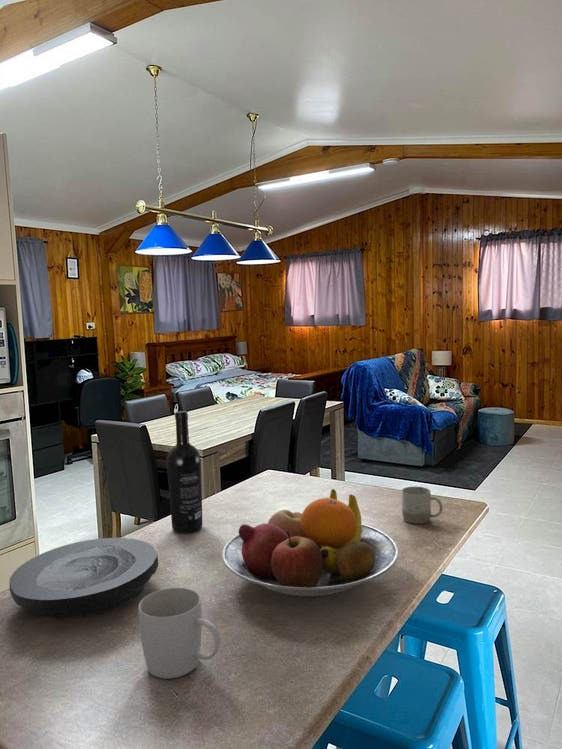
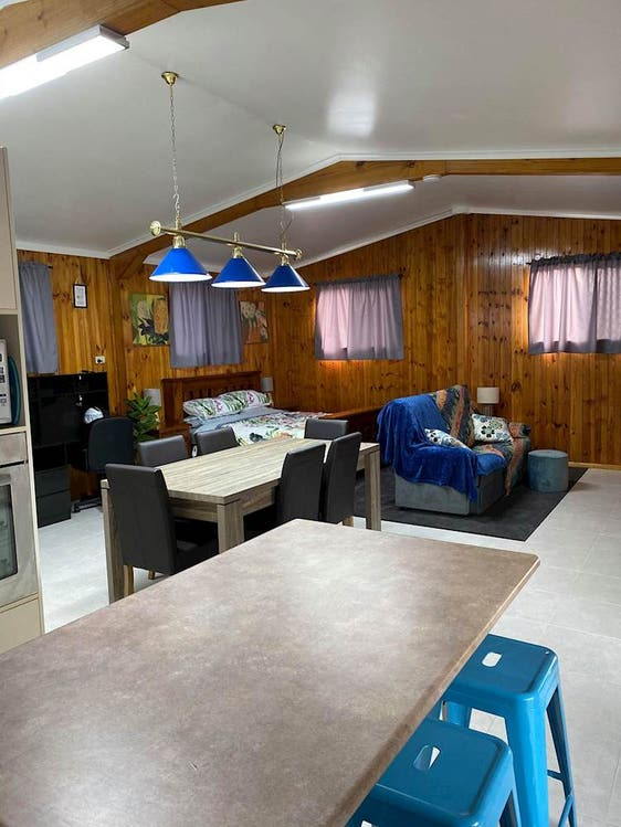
- plate (86, 578)
- fruit bowl (309, 541)
- mug (181, 635)
- cup (422, 505)
- wine bottle (184, 470)
